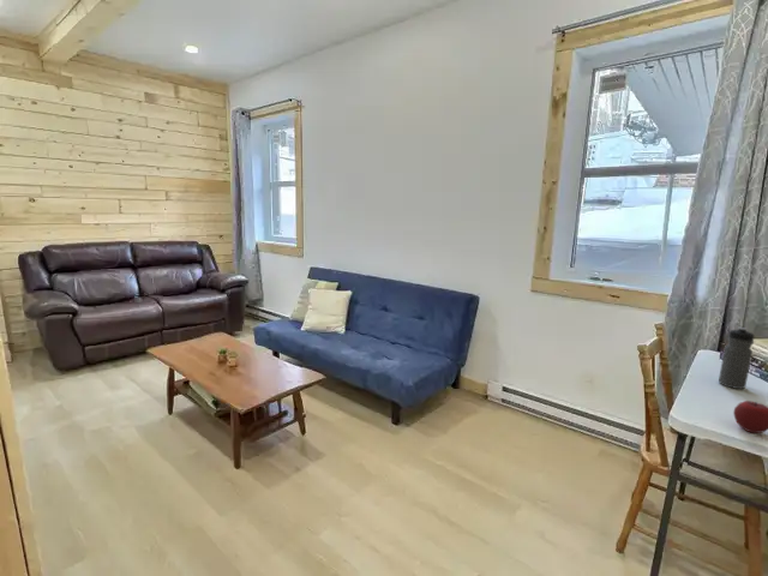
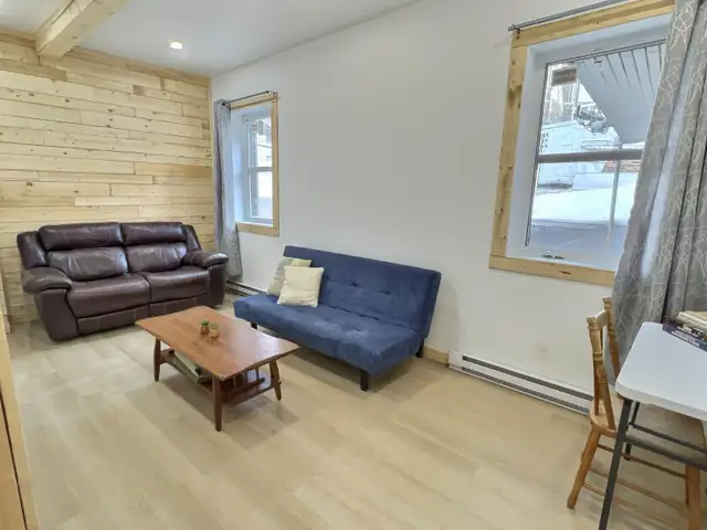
- water bottle (737, 356)
- apple (754, 415)
